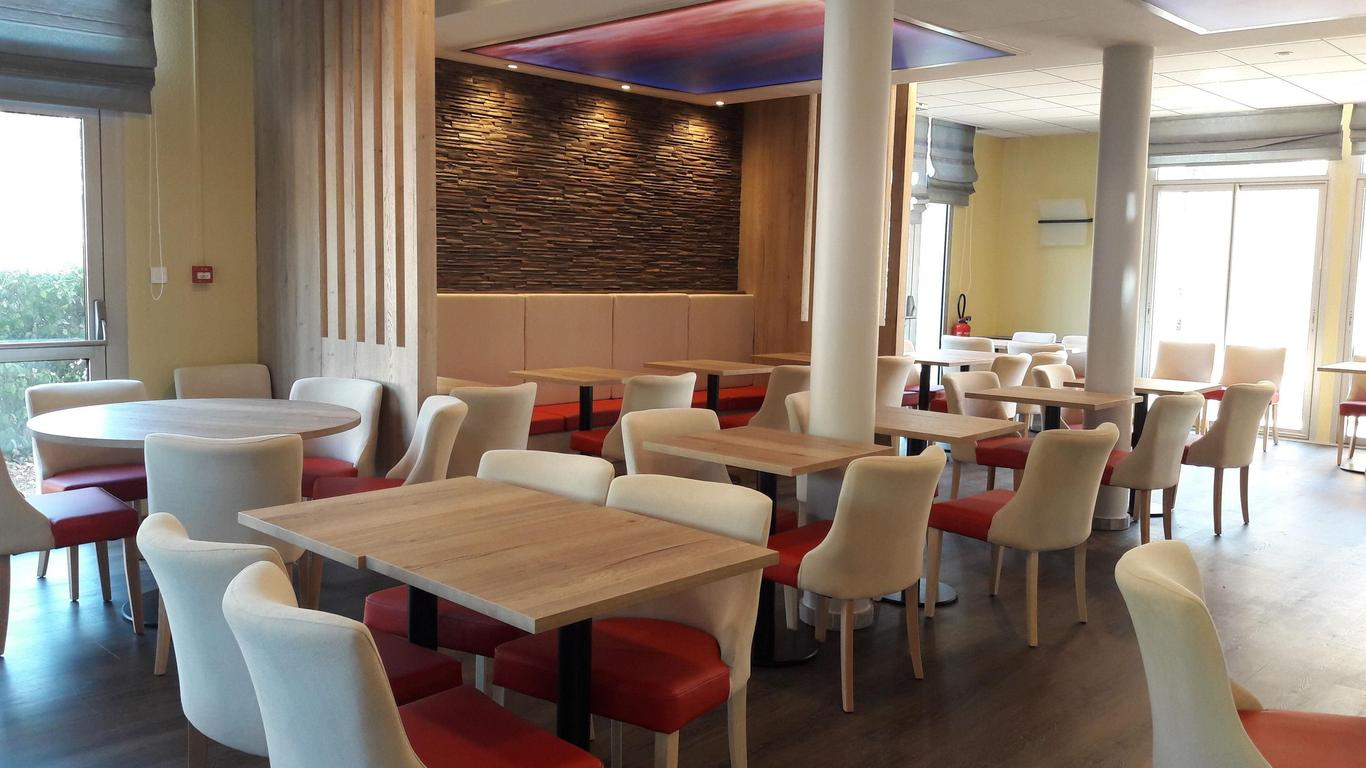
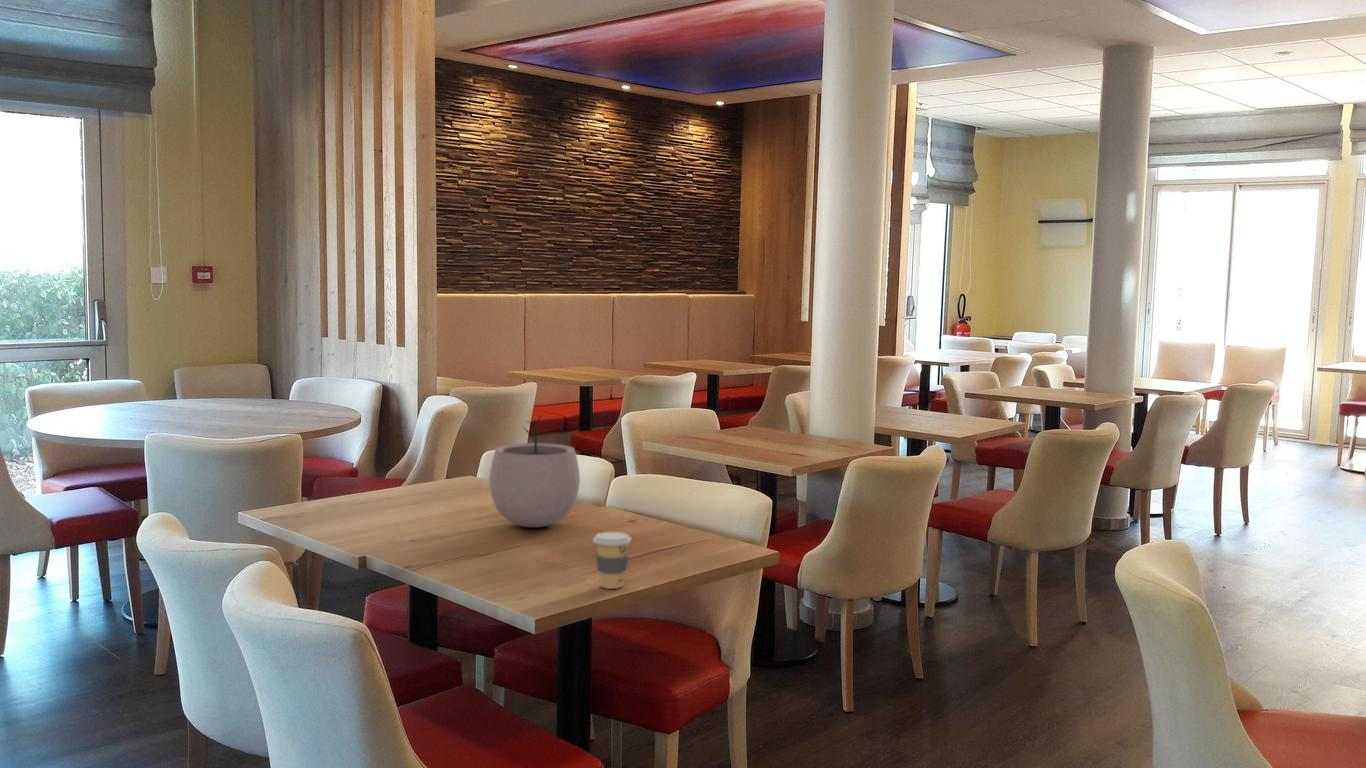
+ plant pot (535, 470)
+ coffee cup (611, 560)
